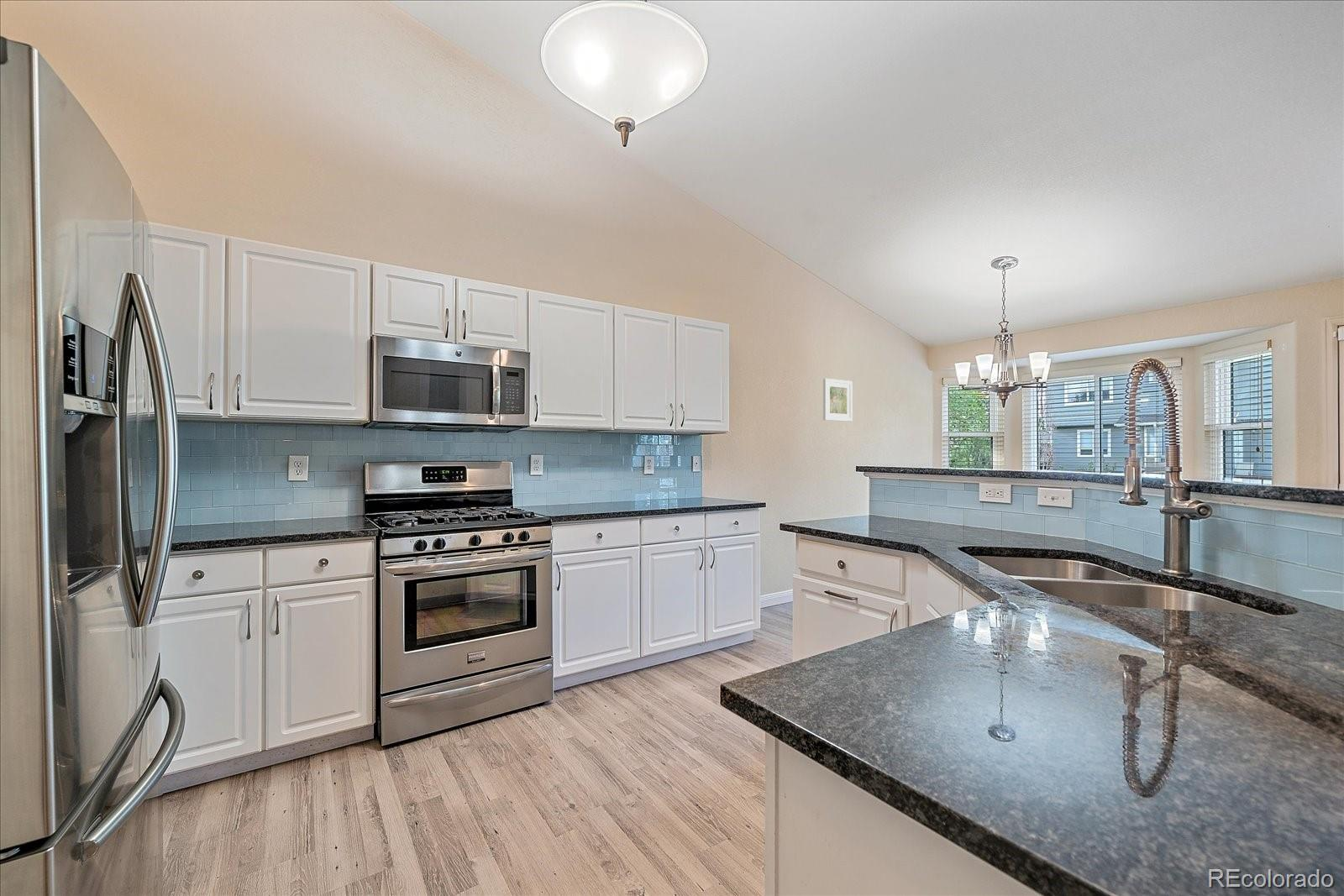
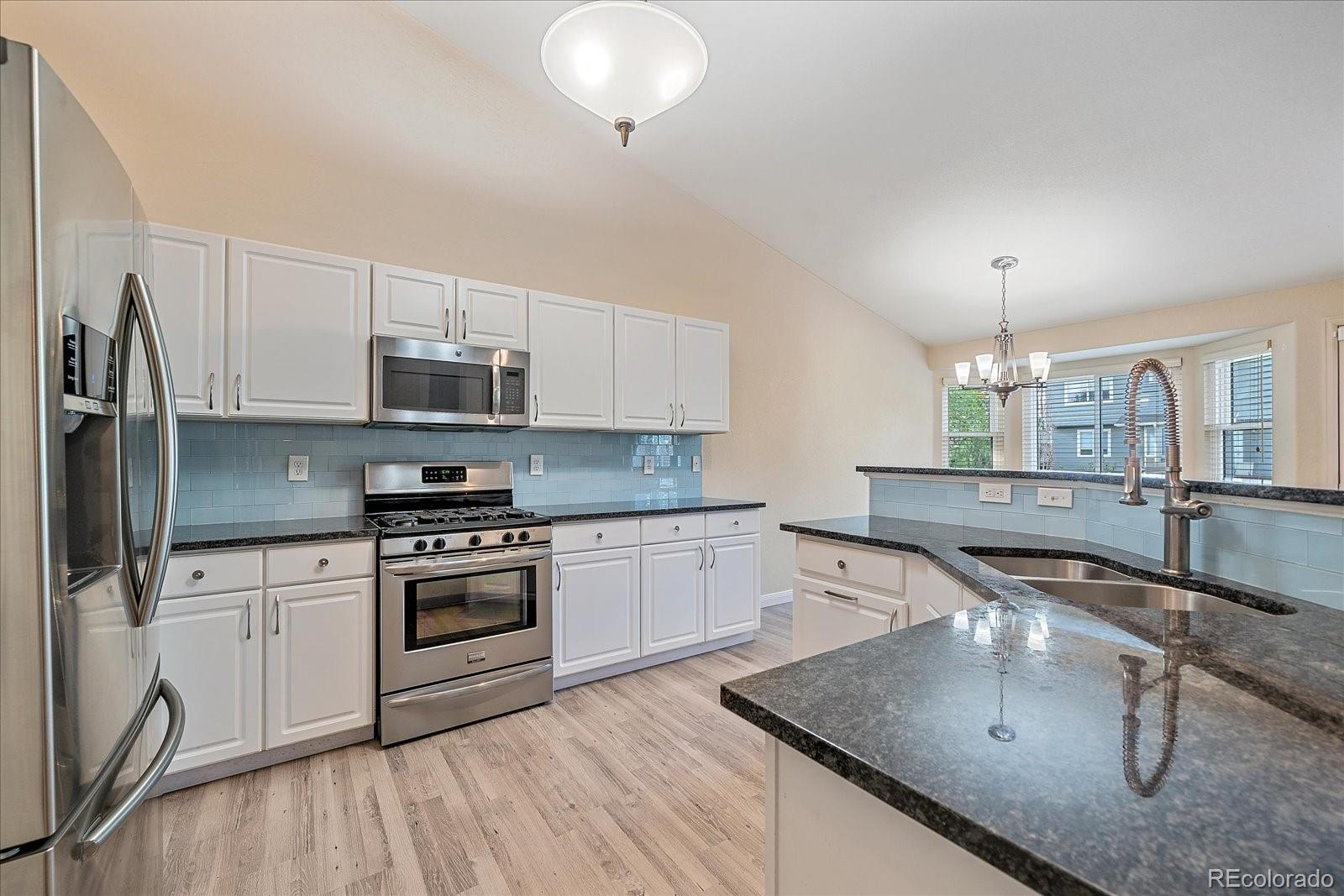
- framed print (837, 400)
